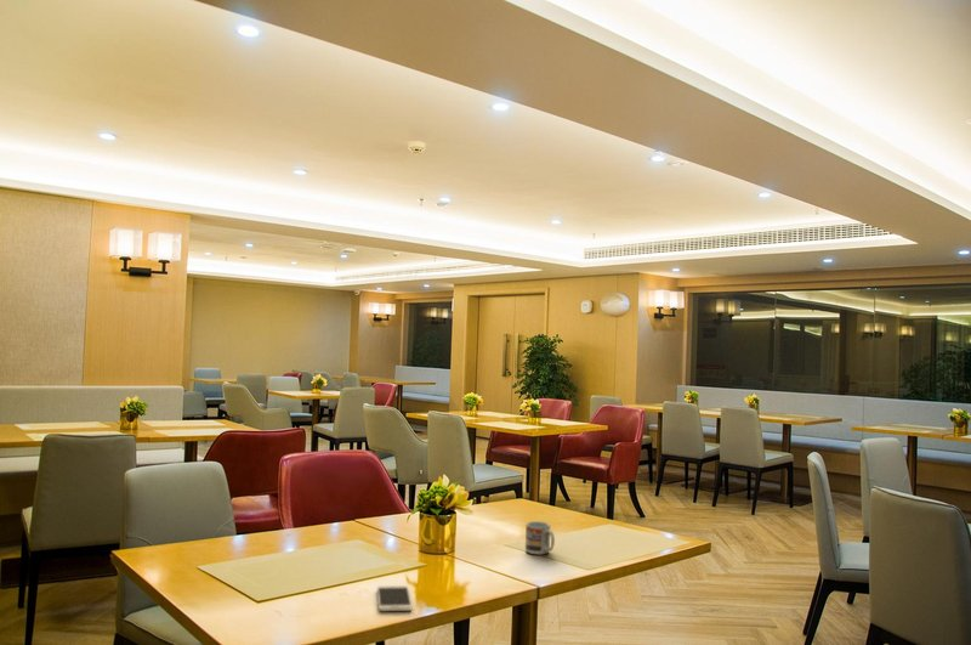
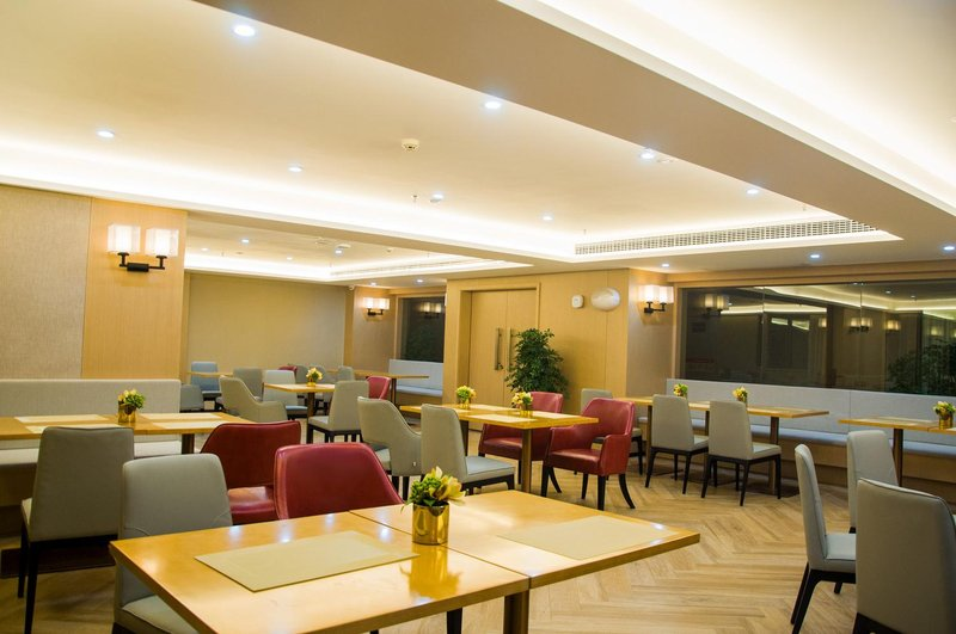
- smartphone (393, 598)
- cup (540, 538)
